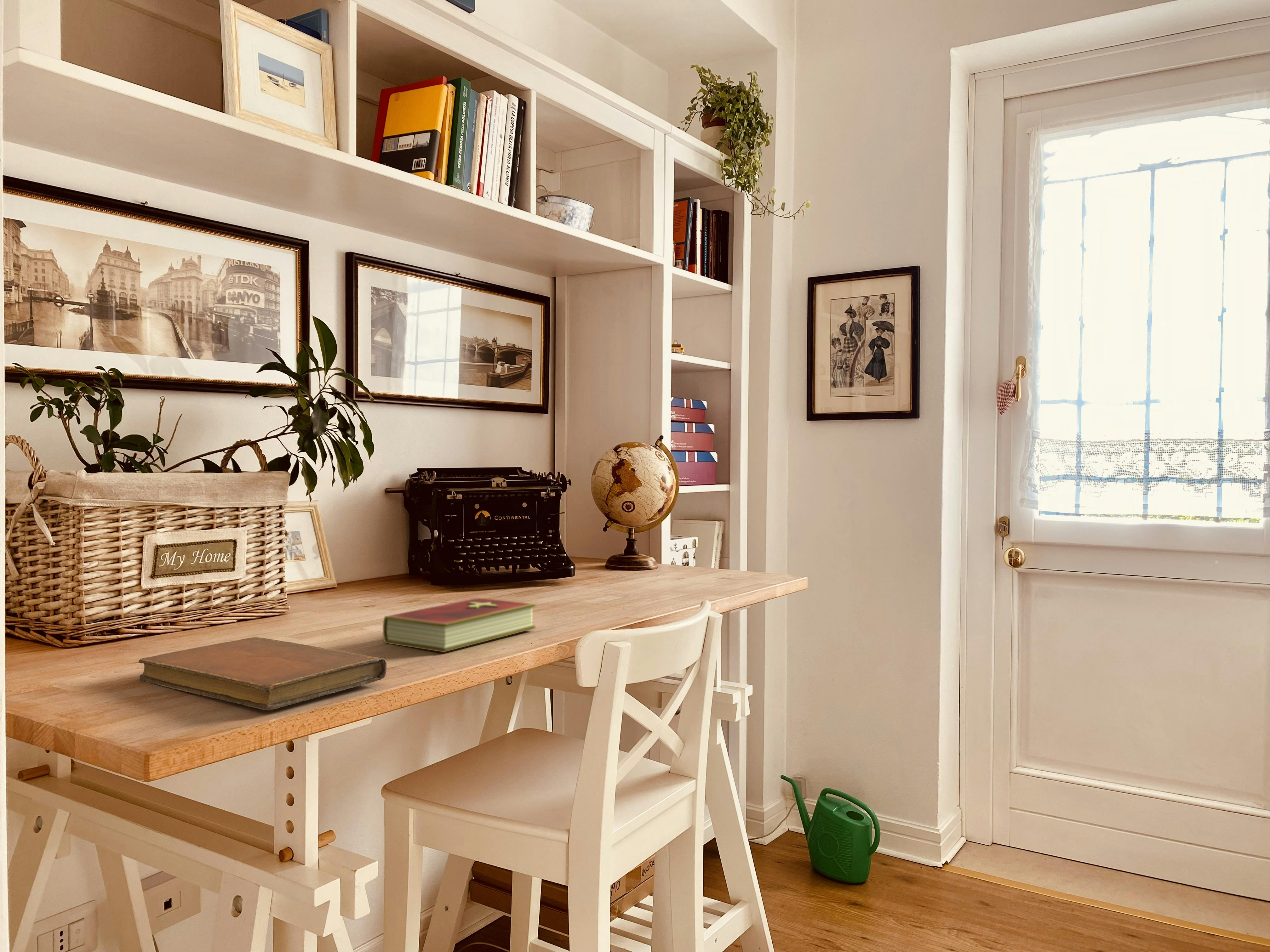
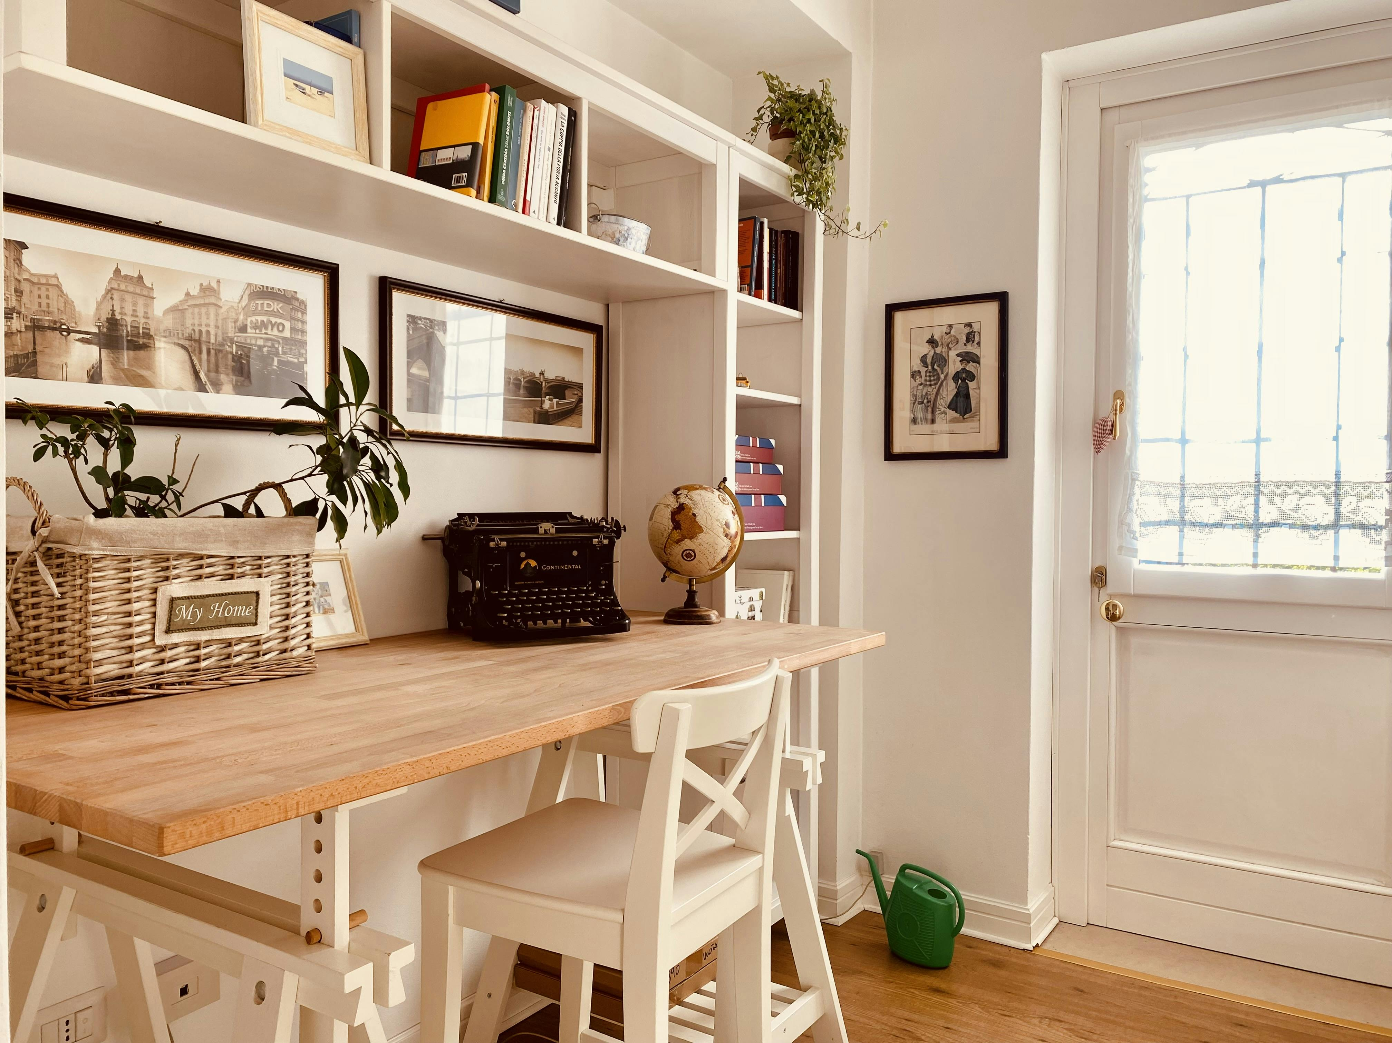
- notebook (263, 668)
- hardcover book (462, 621)
